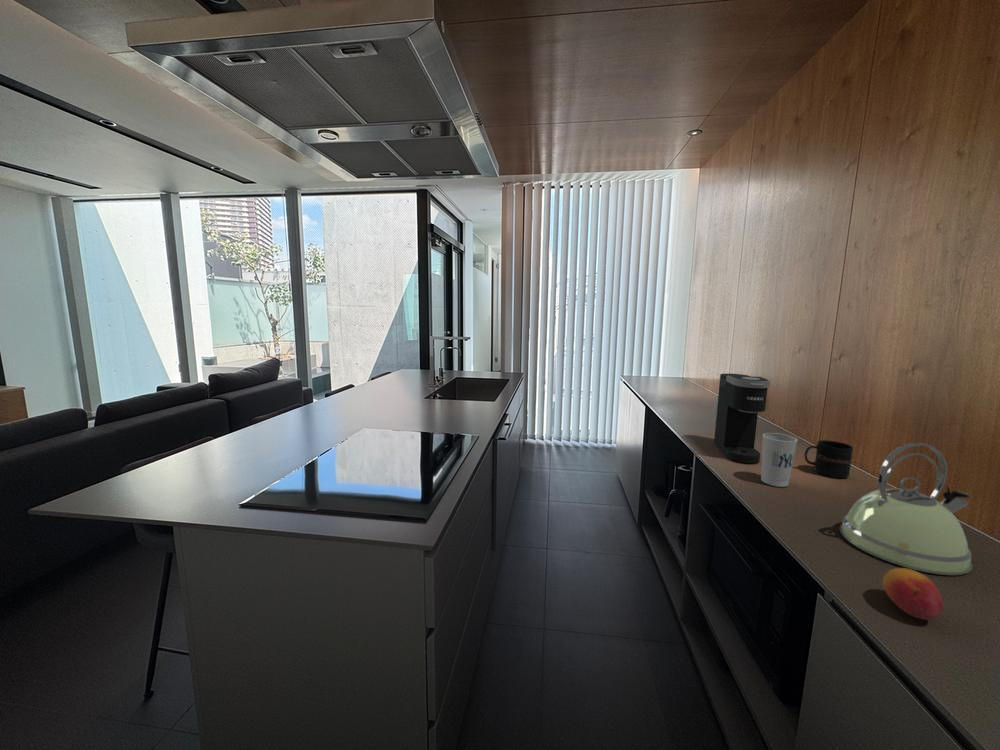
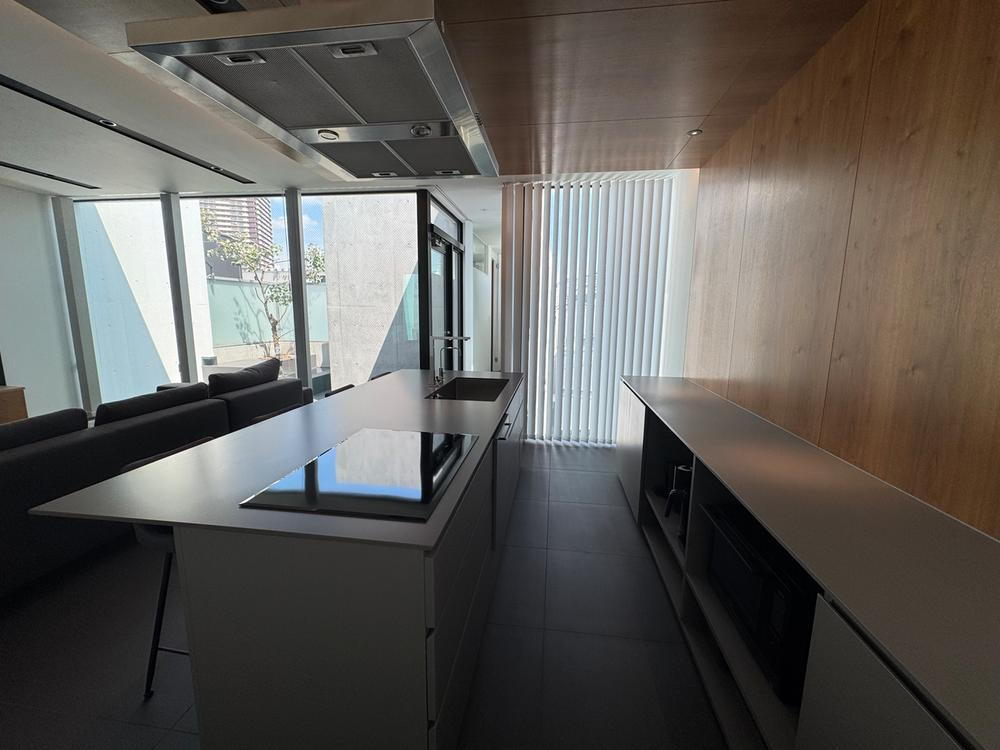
- kettle (915, 495)
- fruit (909, 590)
- mug (827, 457)
- coffee maker (739, 414)
- cup (777, 459)
